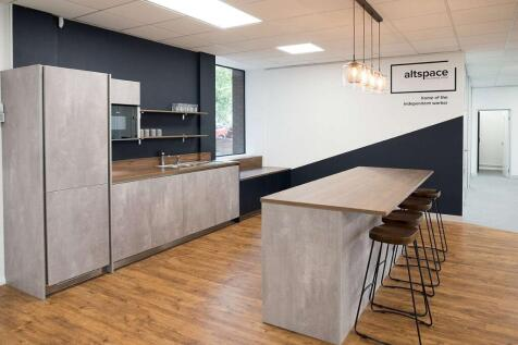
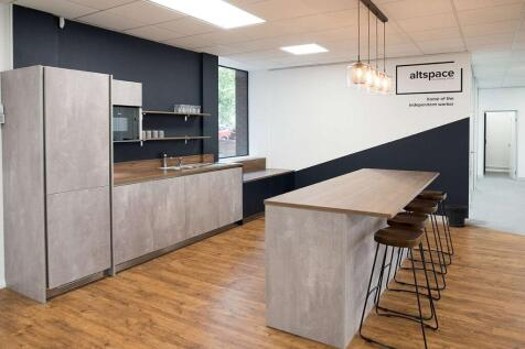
+ trash can (456, 216)
